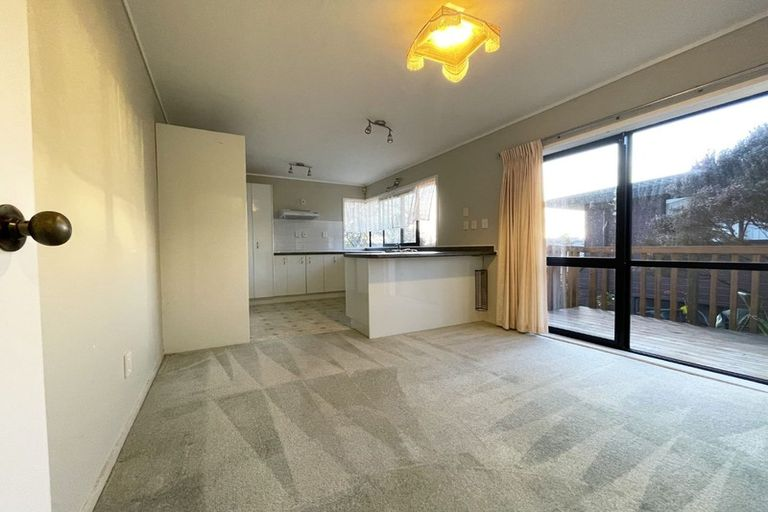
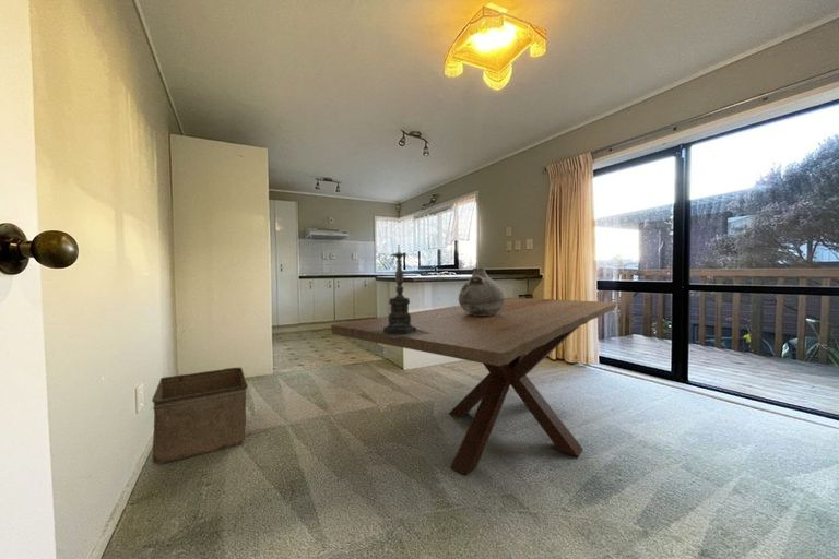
+ vase (481, 290)
+ storage bin (201, 408)
+ dining table (507, 370)
+ candle holder (400, 285)
